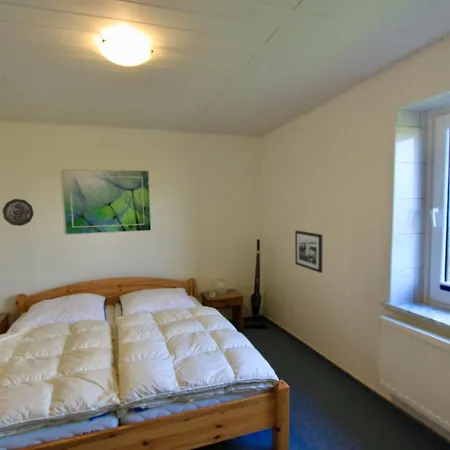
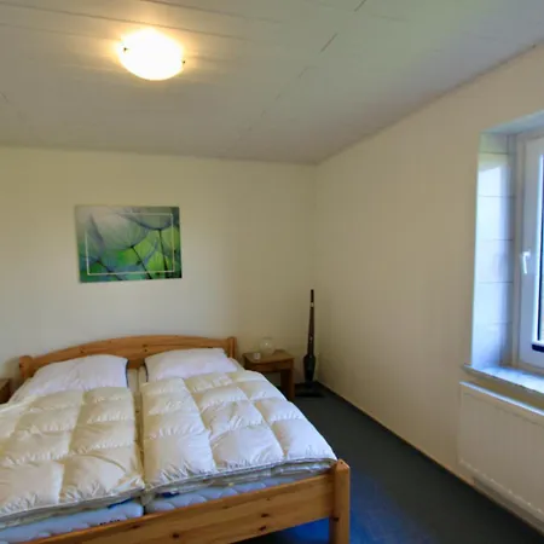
- picture frame (308, 250)
- decorative plate (18, 212)
